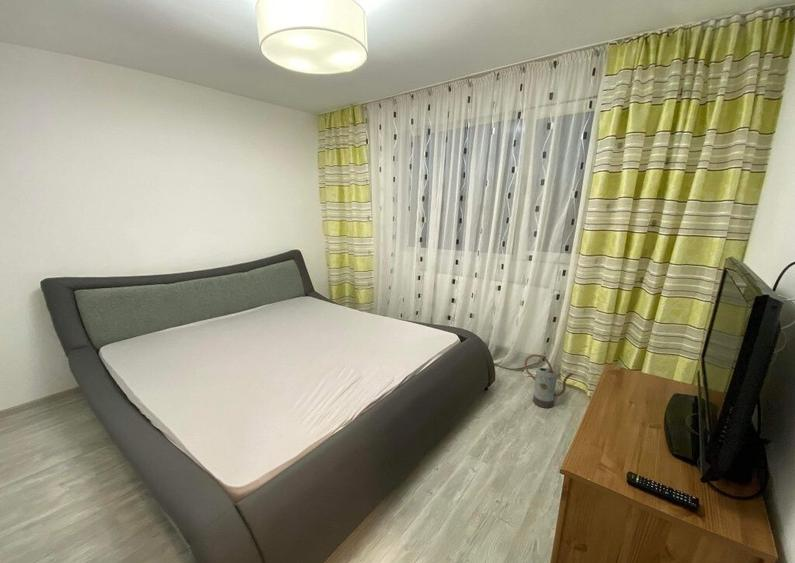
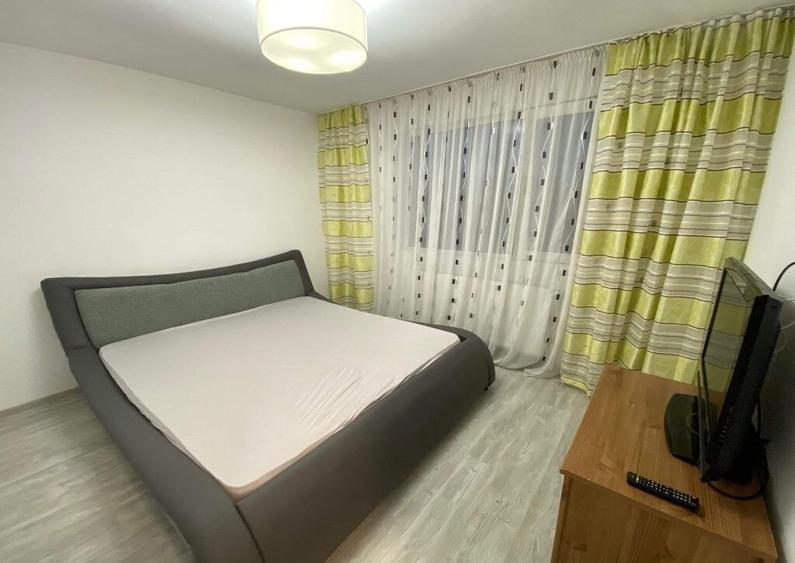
- watering can (546, 380)
